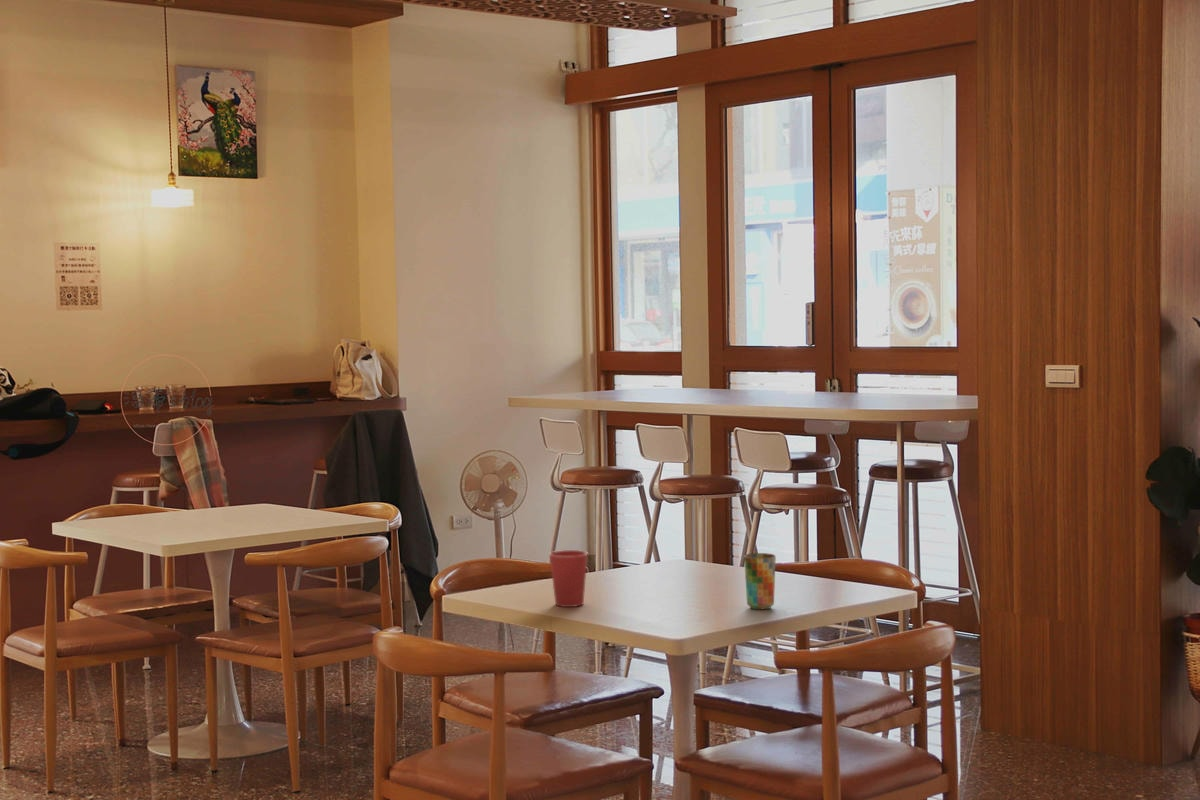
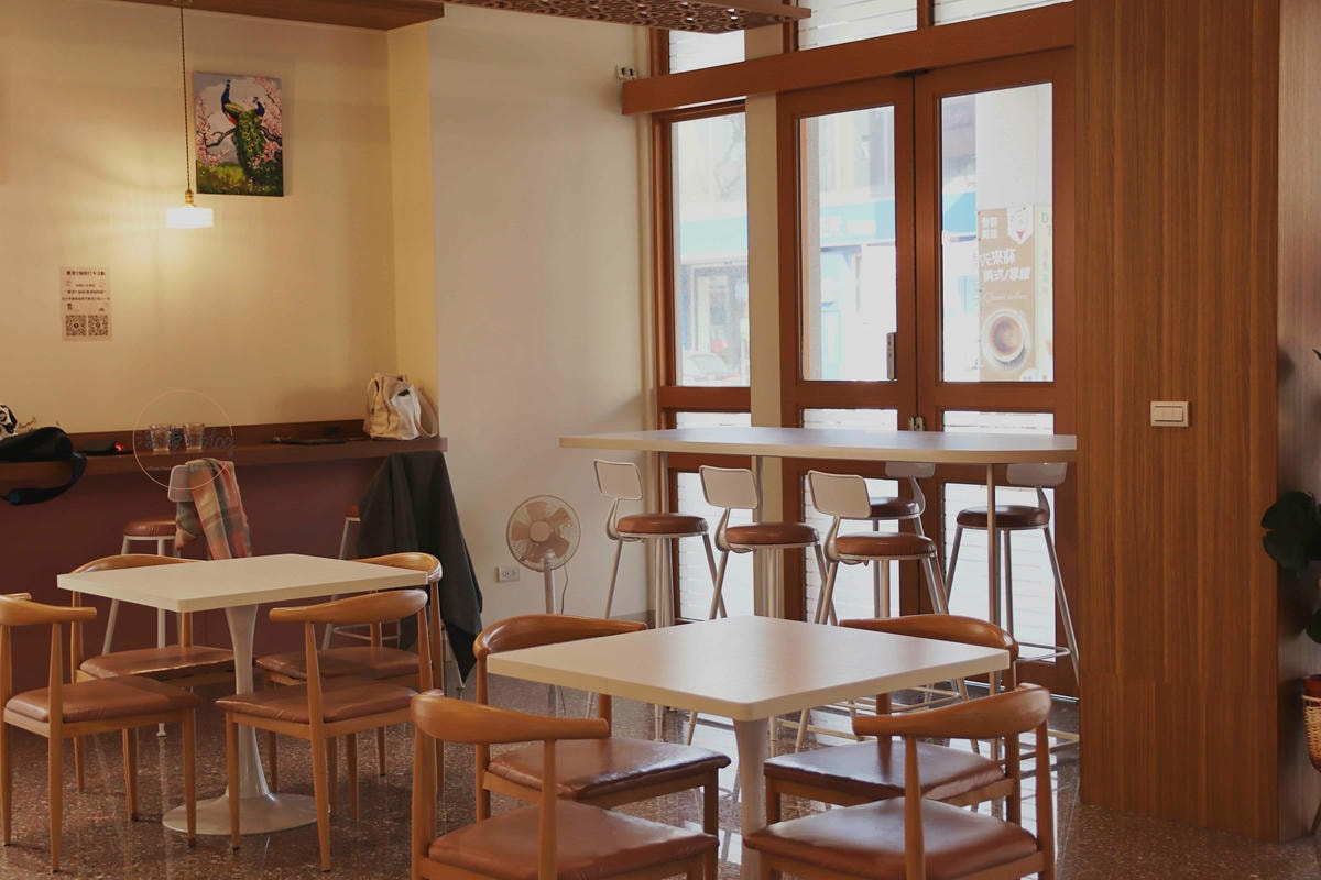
- cup (760, 581)
- cup (568, 578)
